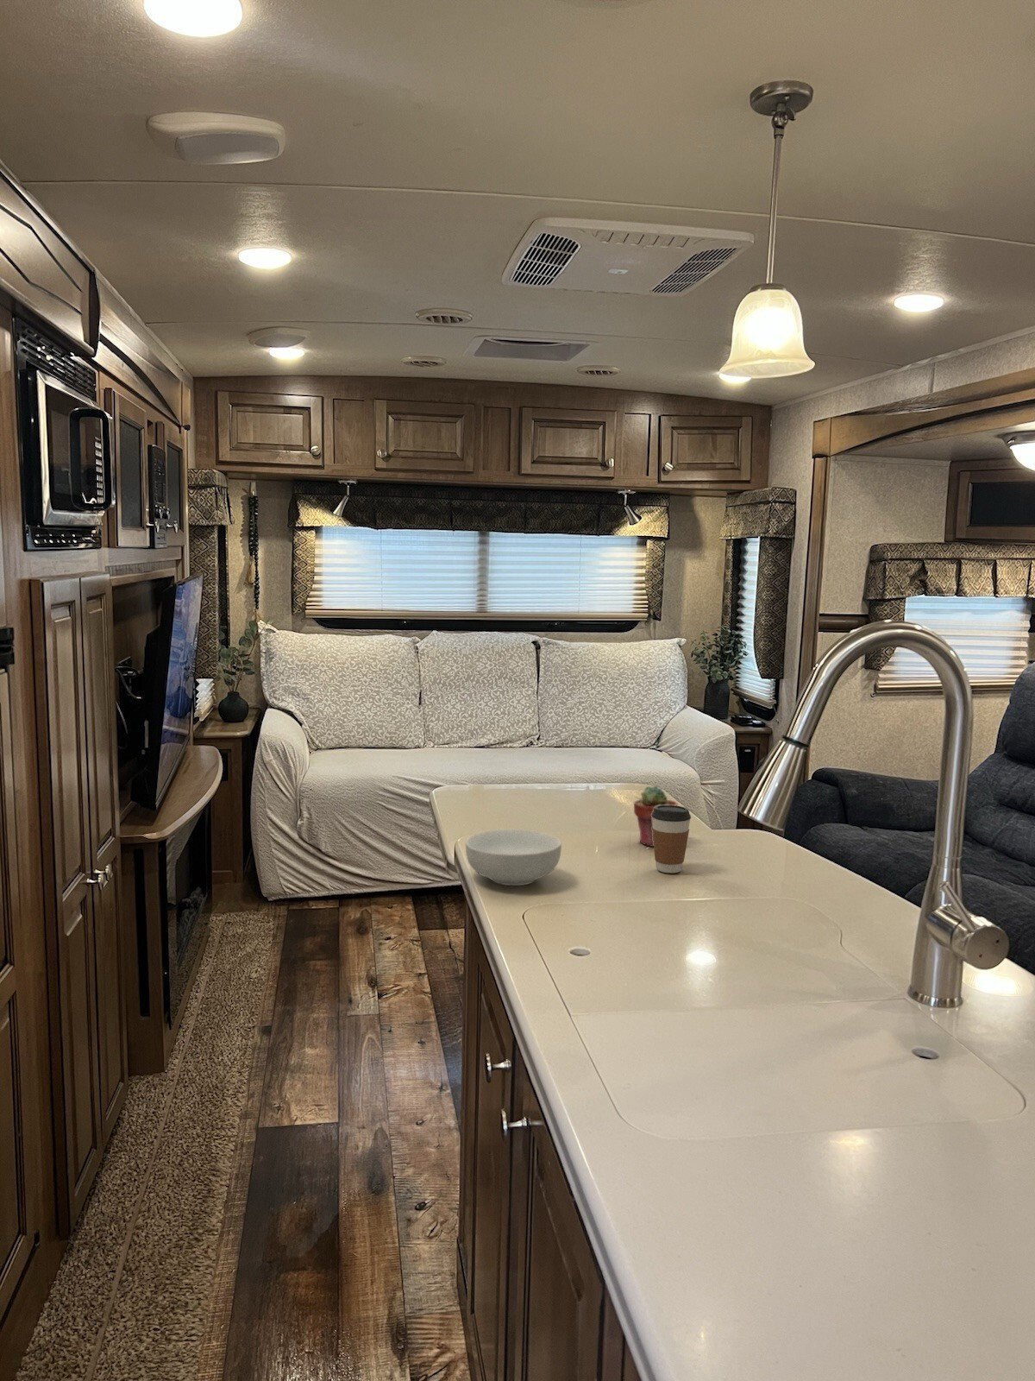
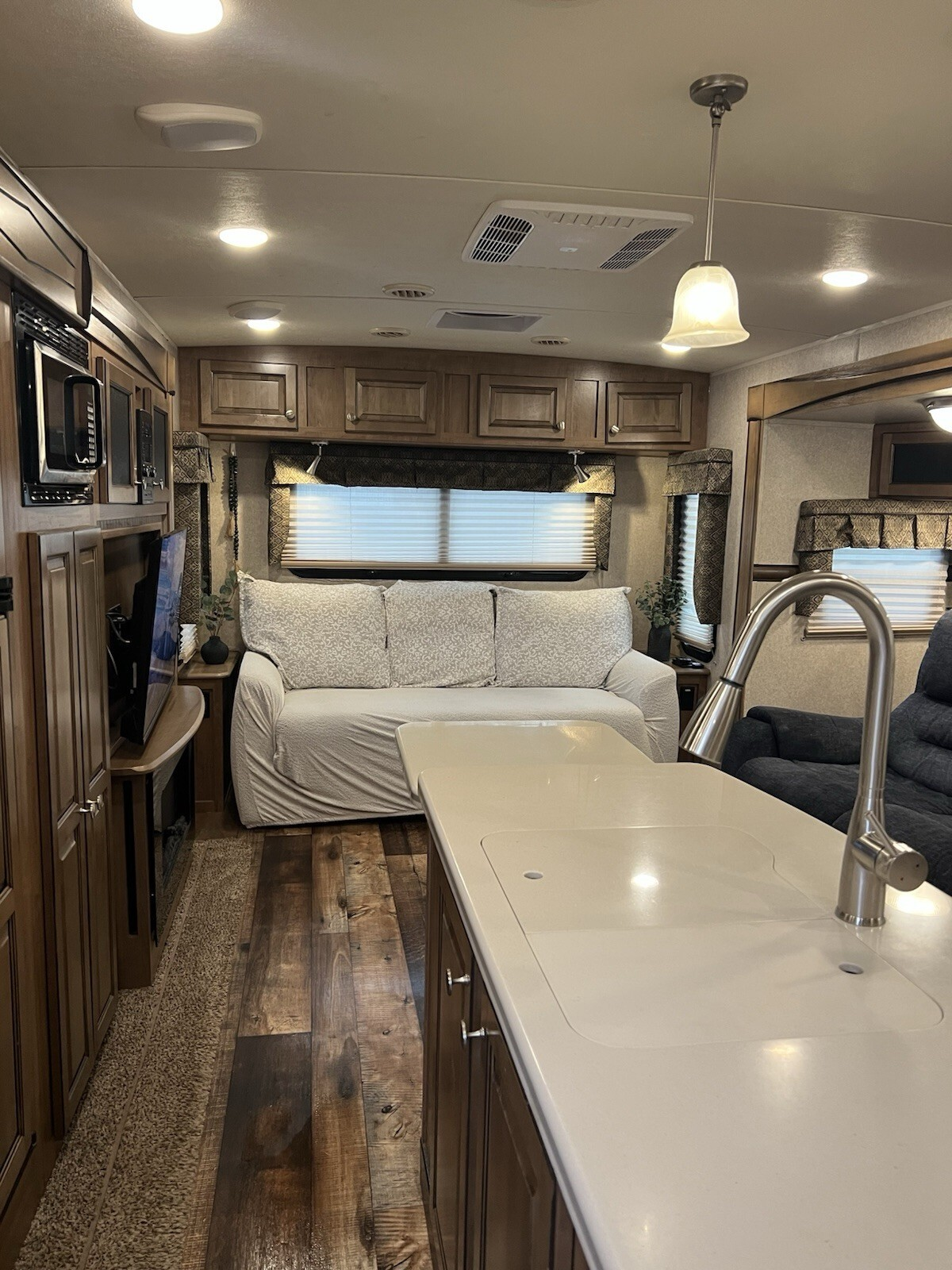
- cereal bowl (512, 860)
- potted succulent (651, 814)
- coffee cup (670, 838)
